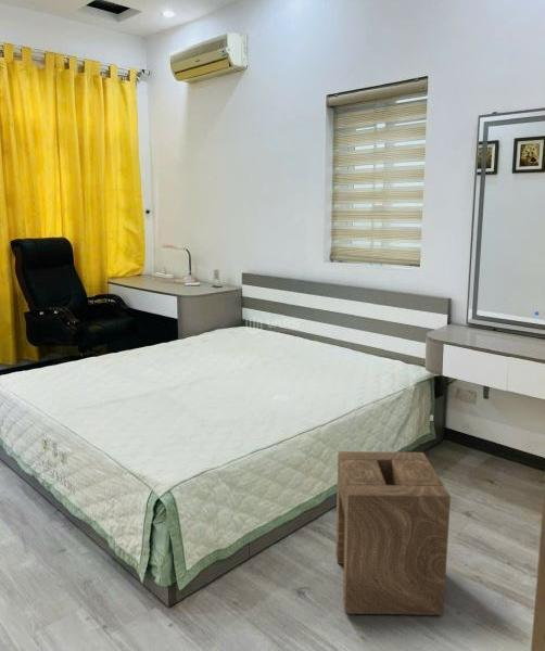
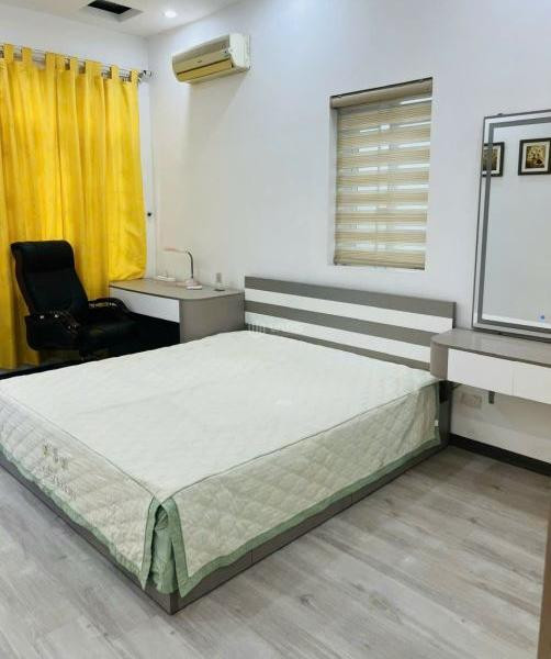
- stool (386, 527)
